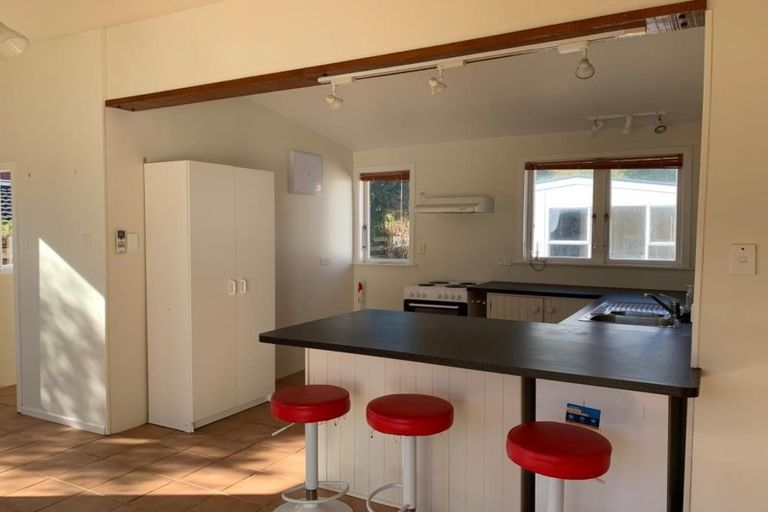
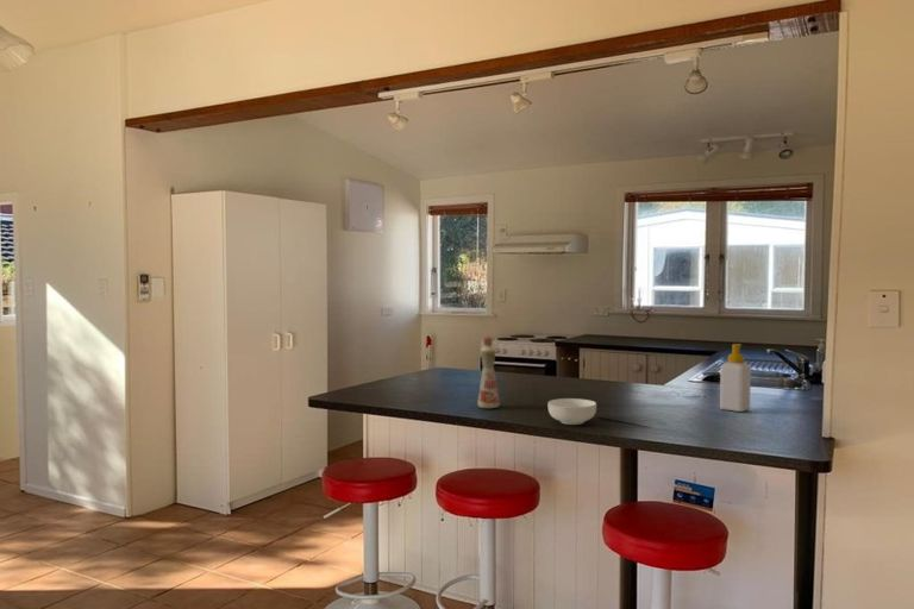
+ cereal bowl (571, 412)
+ soap bottle (735, 377)
+ bottle (488, 371)
